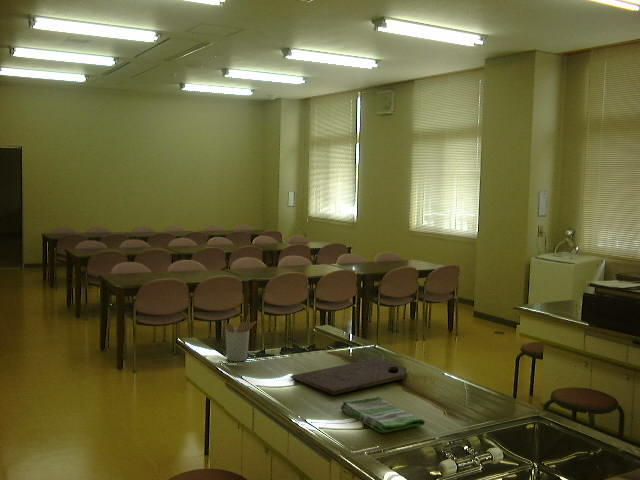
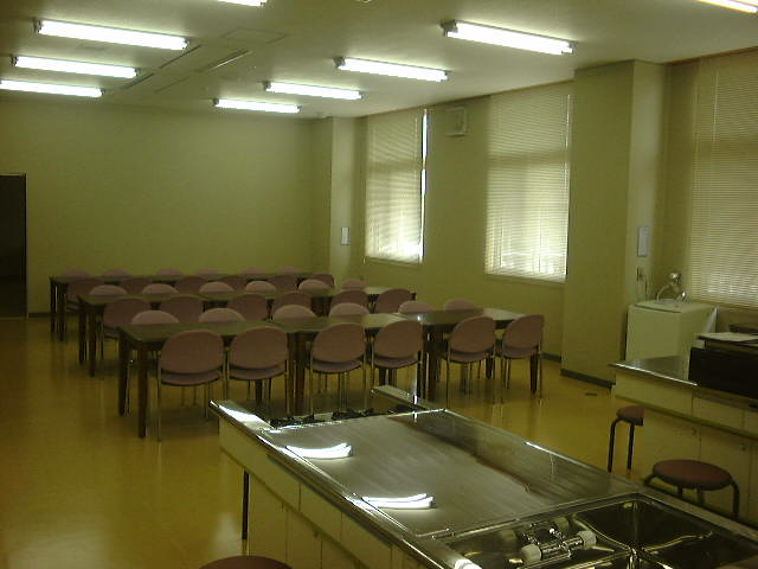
- cutting board (356, 375)
- utensil holder (240, 338)
- dish towel (381, 412)
